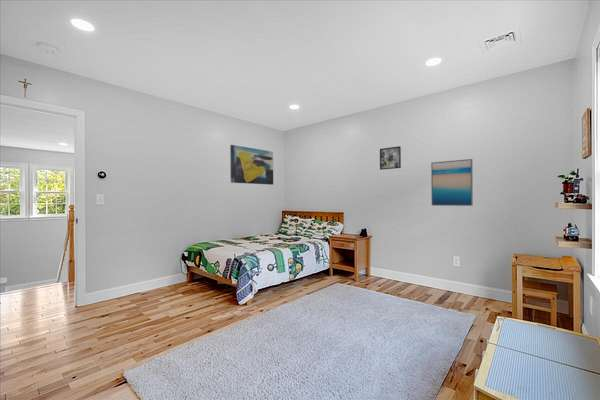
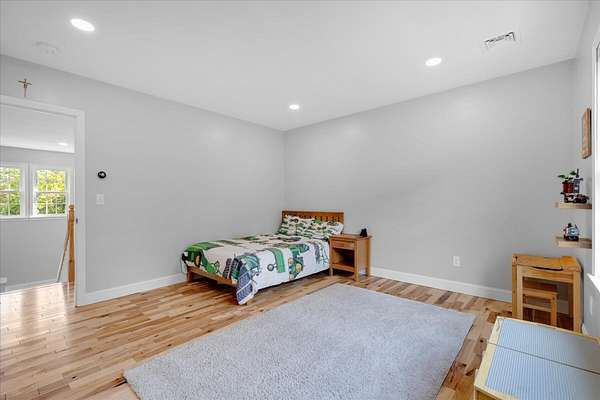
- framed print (390, 158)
- wall art (253, 166)
- wall art (451, 183)
